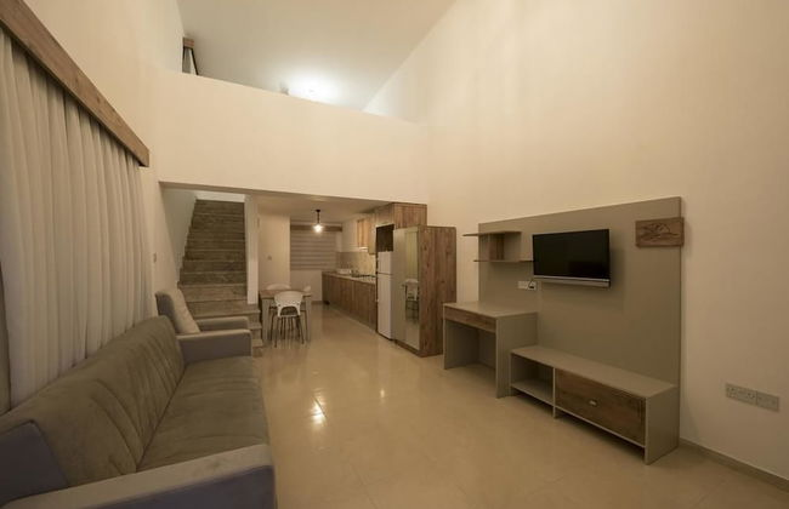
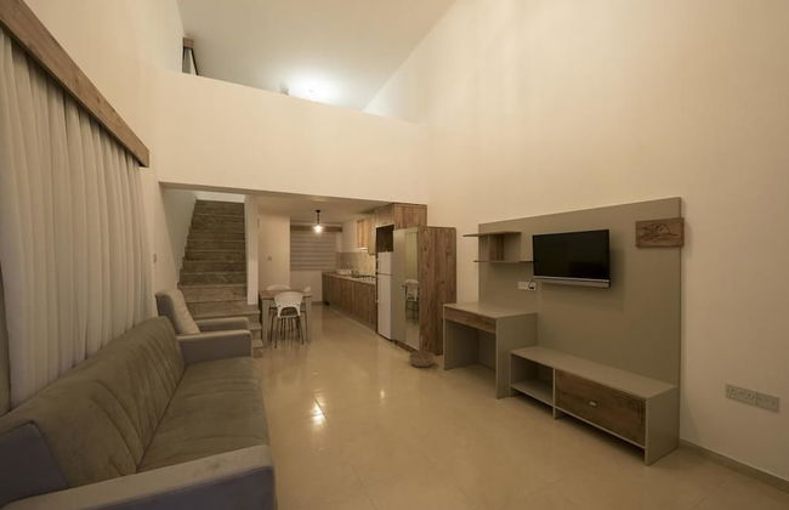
+ basket (421, 350)
